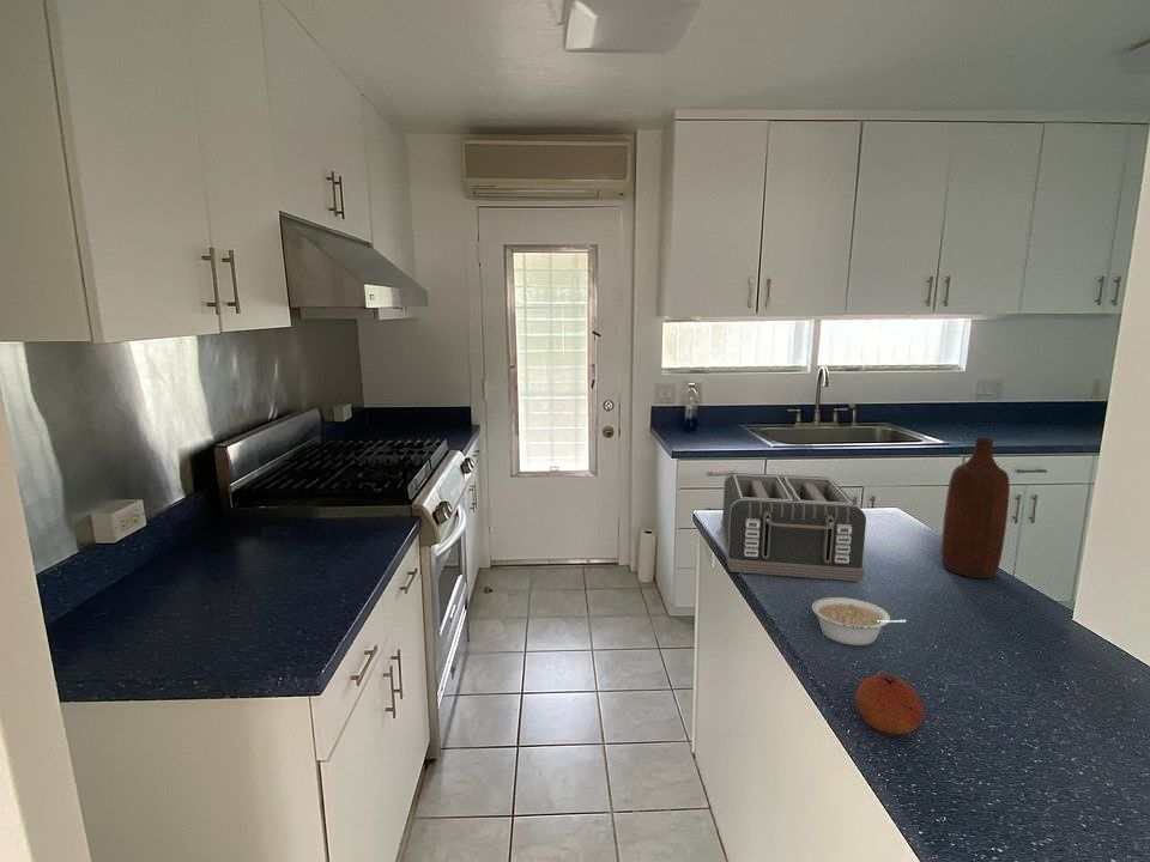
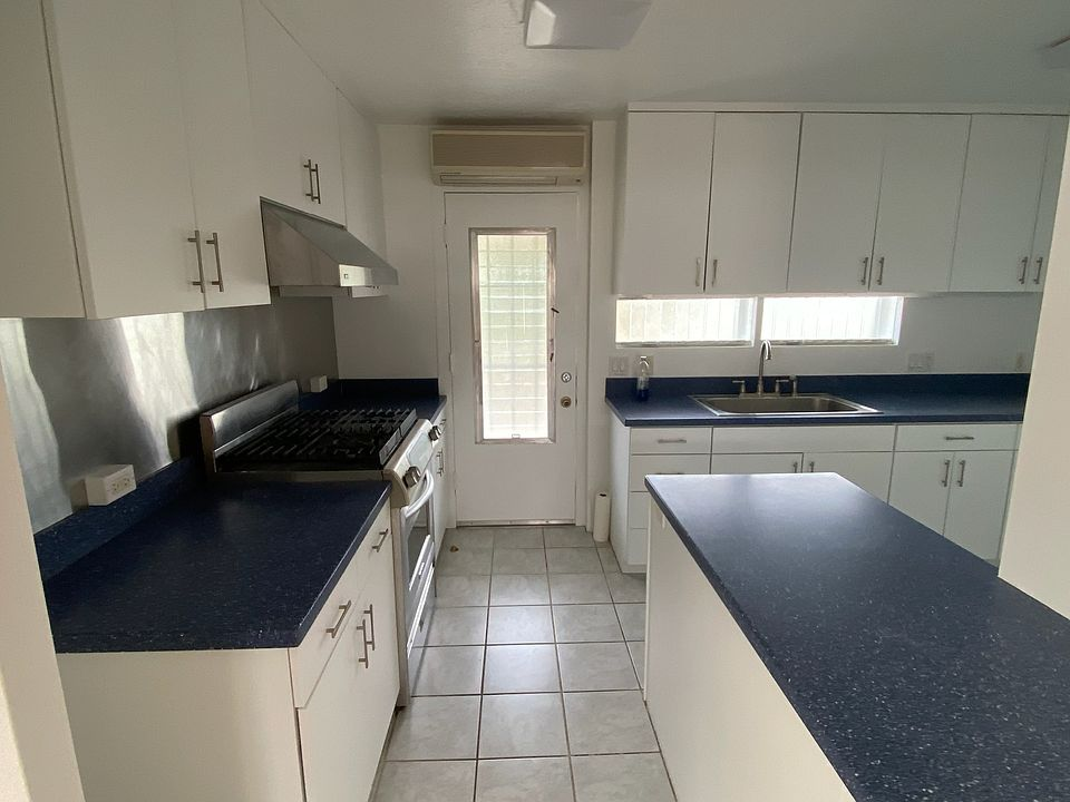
- legume (852, 620)
- fruit (889, 703)
- bottle (976, 505)
- toaster (787, 522)
